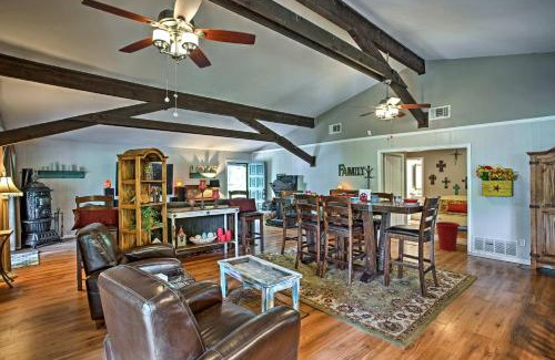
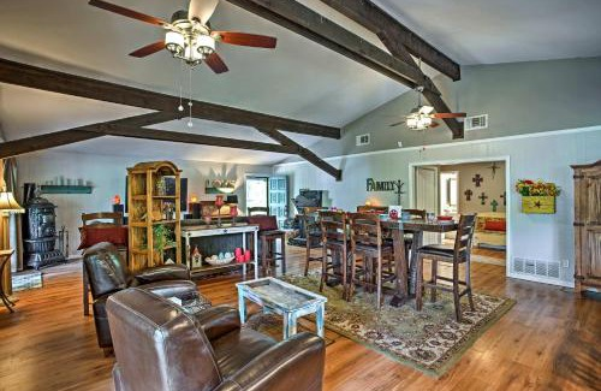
- waste bin (447, 236)
